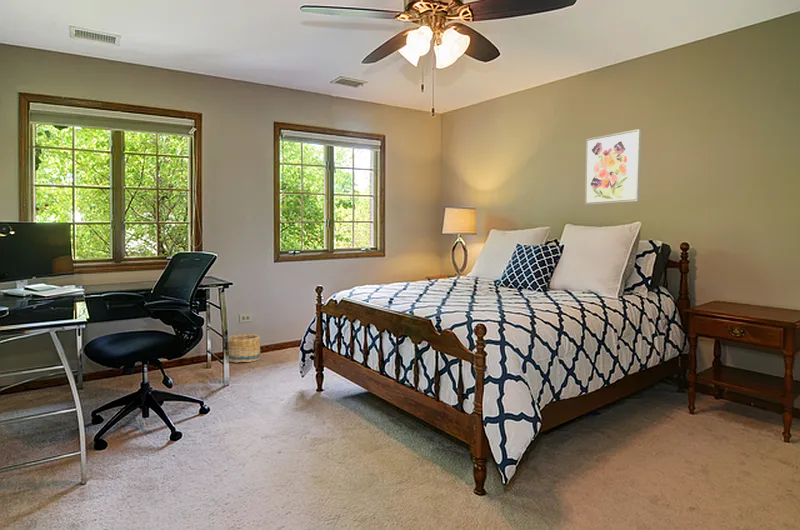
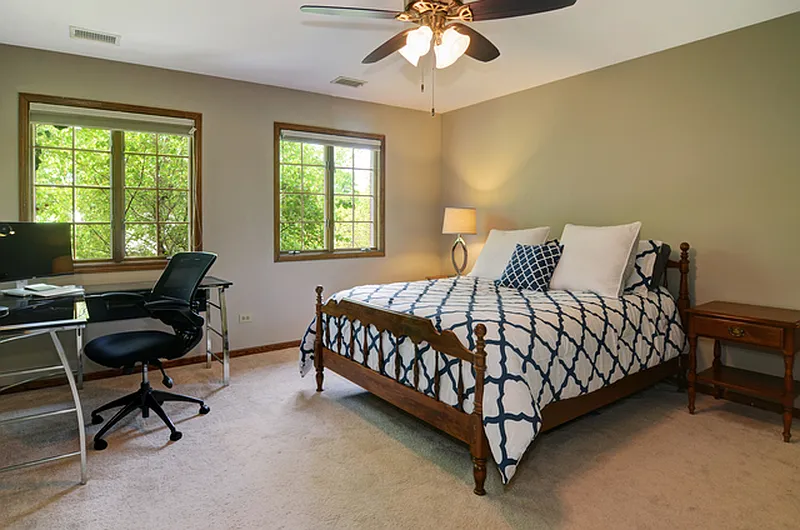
- basket (244, 347)
- wall art (611, 168)
